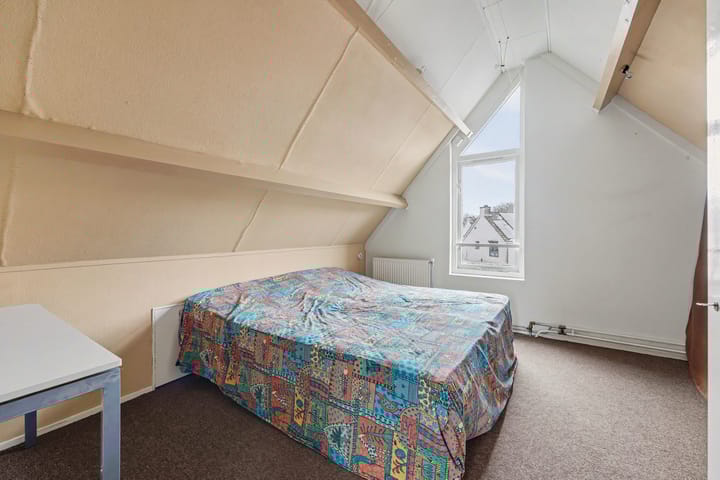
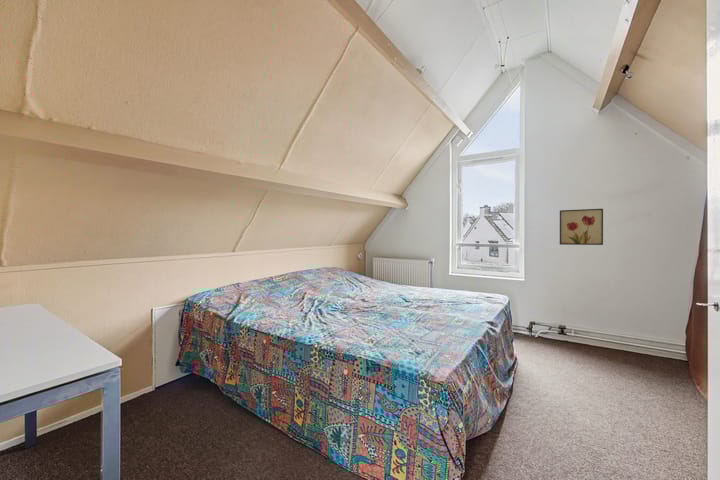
+ wall art (580, 227)
